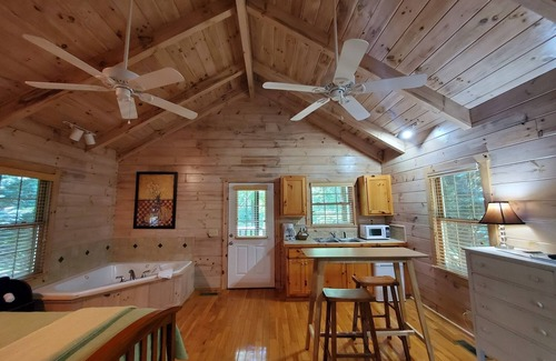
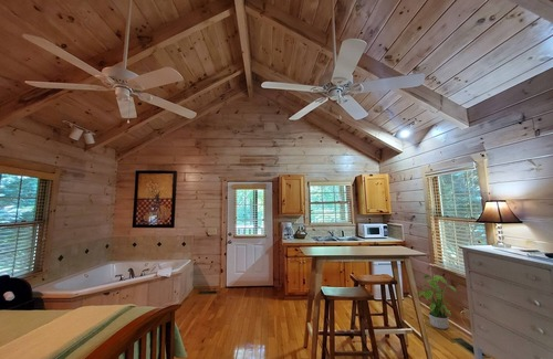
+ potted plant (432, 298)
